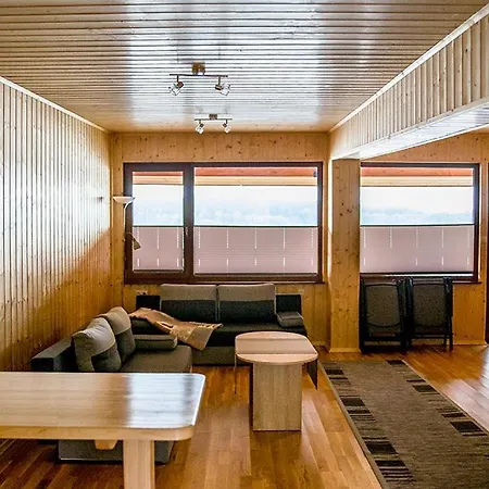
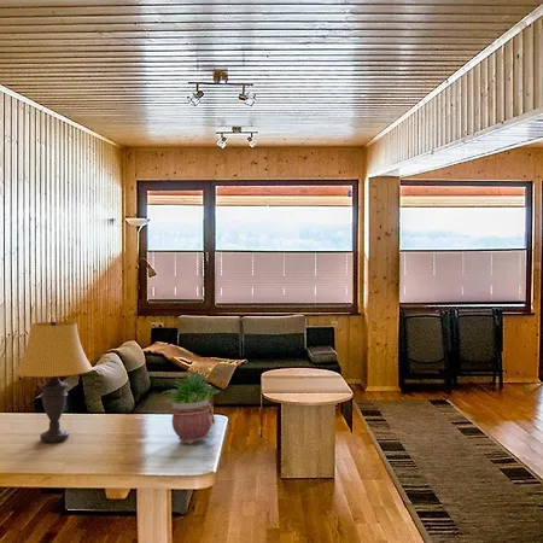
+ potted plant (189, 405)
+ table lamp (54, 380)
